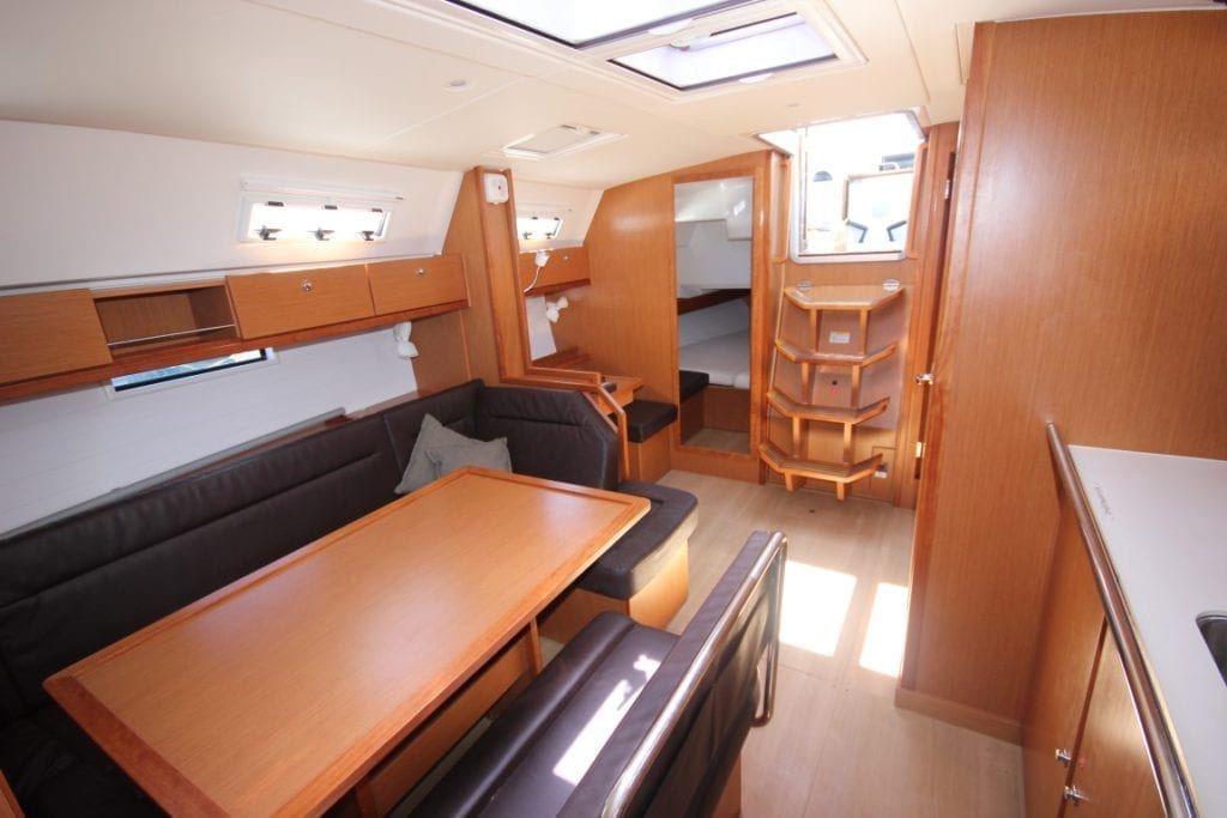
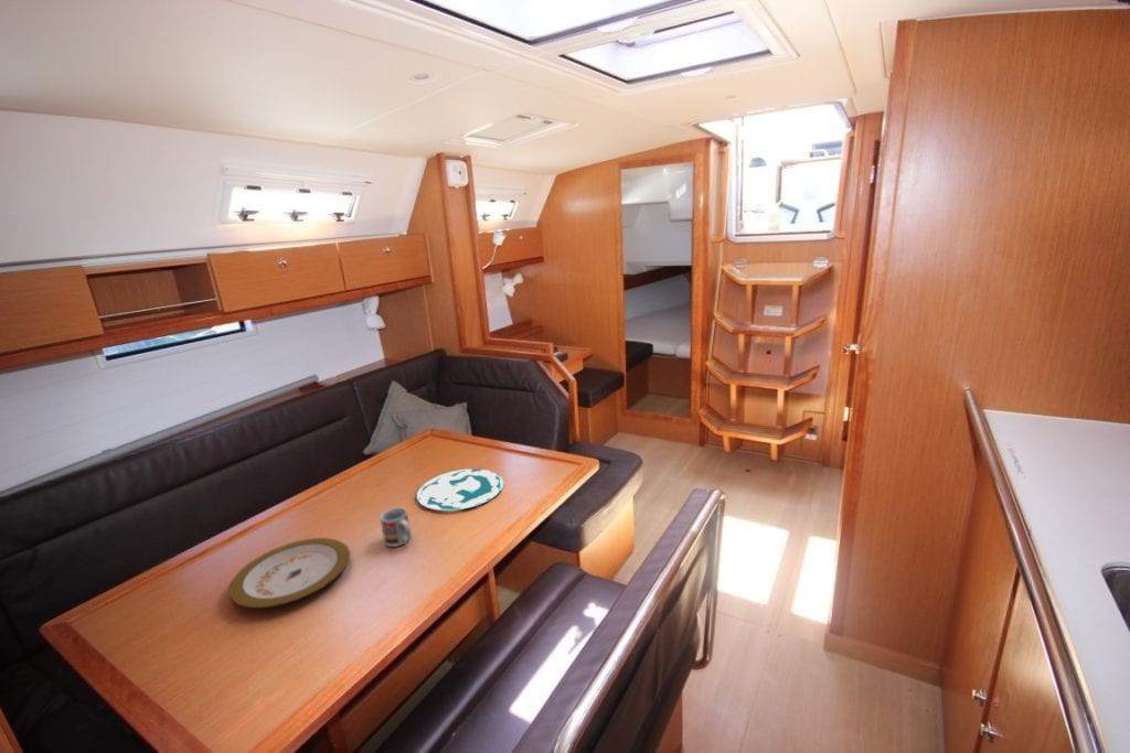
+ cup (398, 528)
+ plate (459, 484)
+ plate (292, 572)
